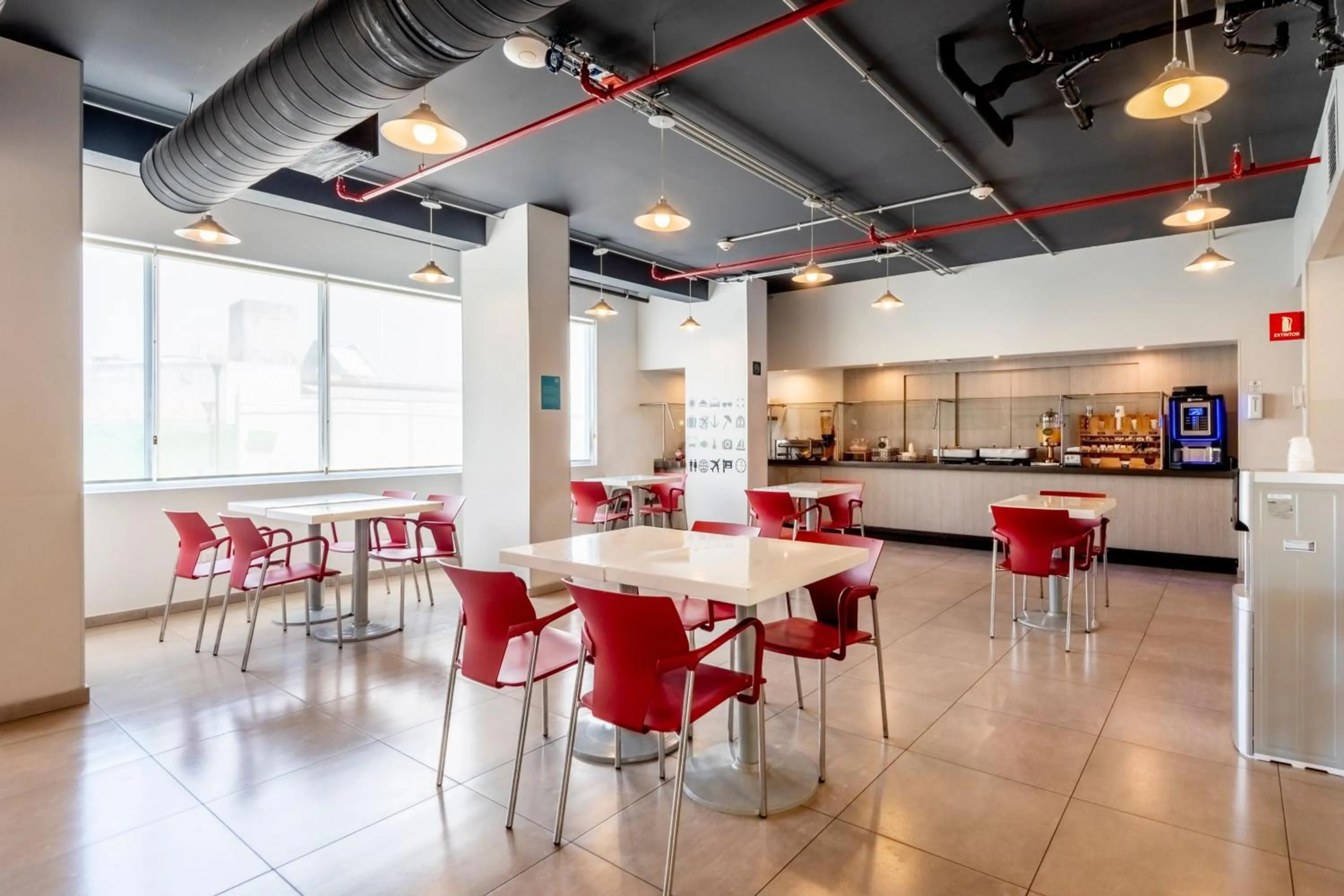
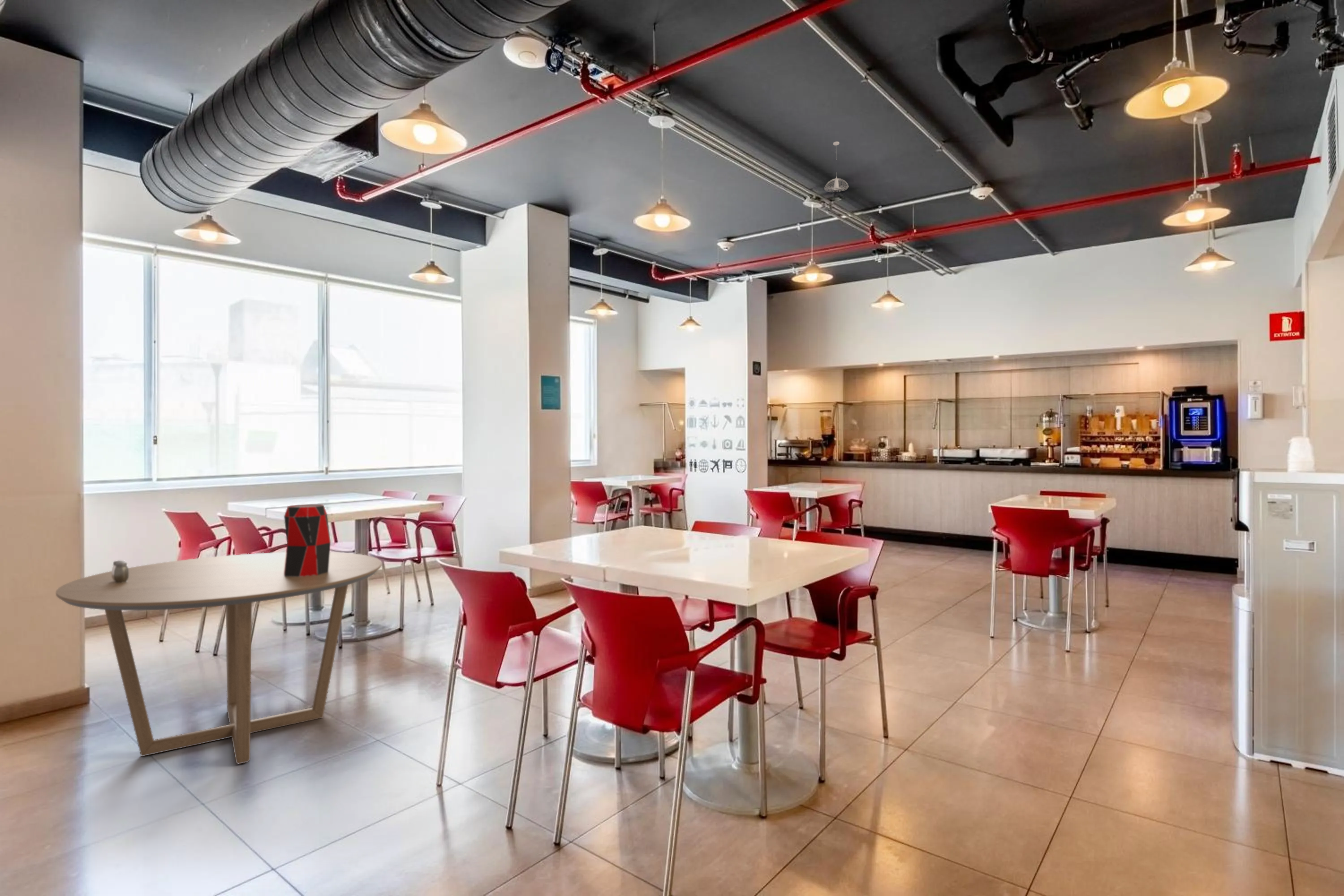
+ salt and pepper shaker (120, 571)
+ pendant light (836, 159)
+ dining table (237, 653)
+ vase (306, 538)
